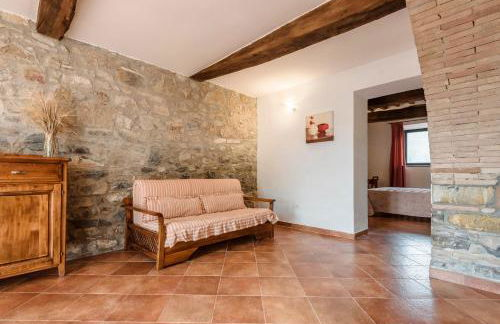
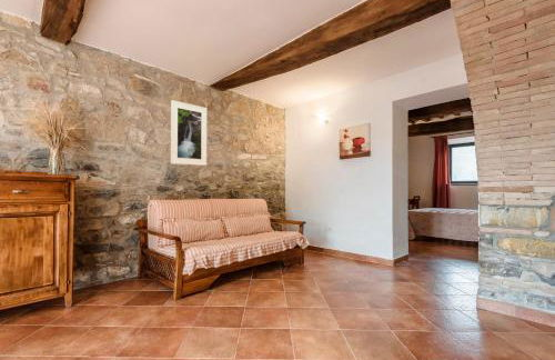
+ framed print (189, 134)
